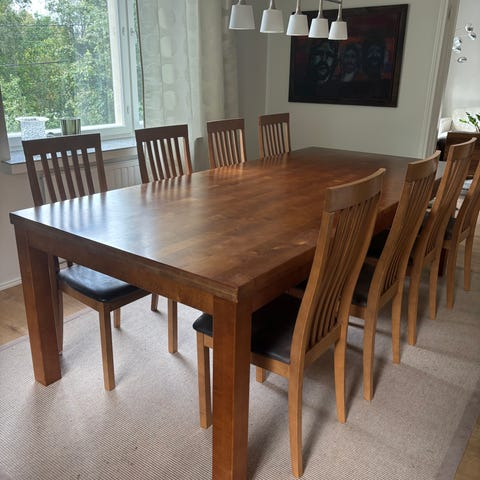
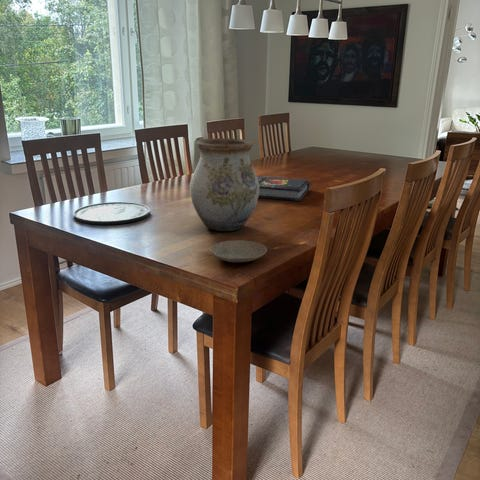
+ vase (224, 185)
+ plate (112, 212)
+ book (274, 187)
+ plate (238, 253)
